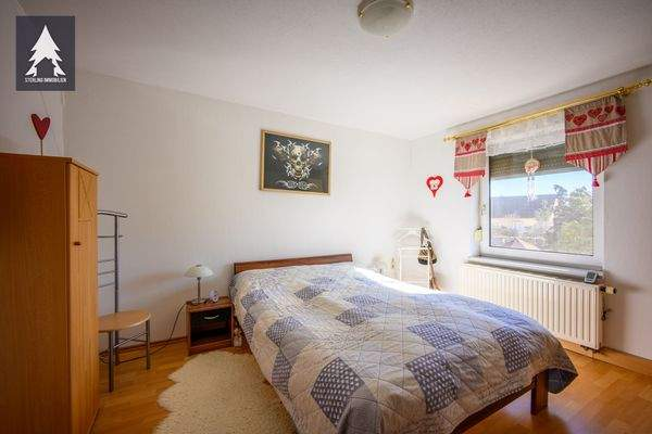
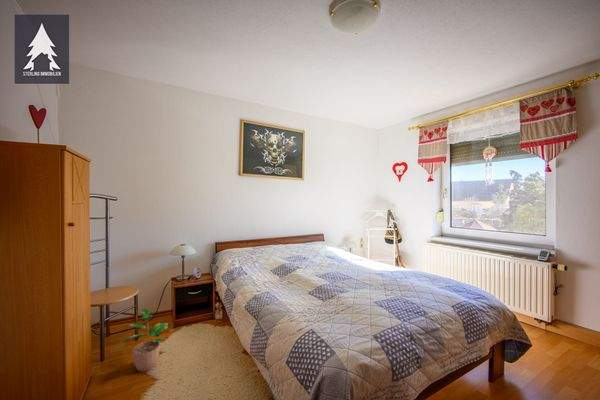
+ potted plant (145, 336)
